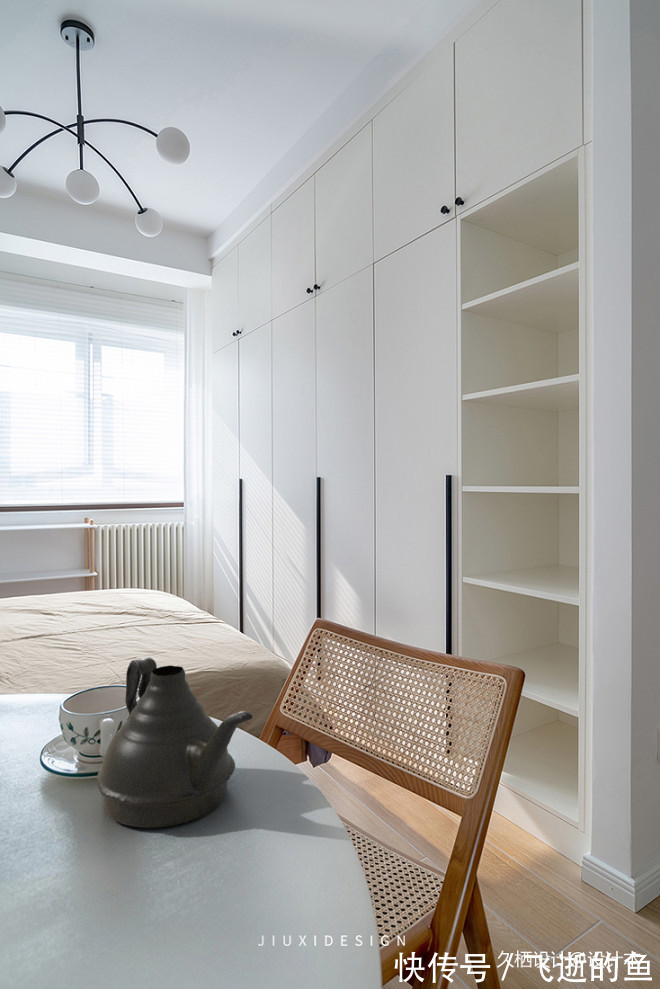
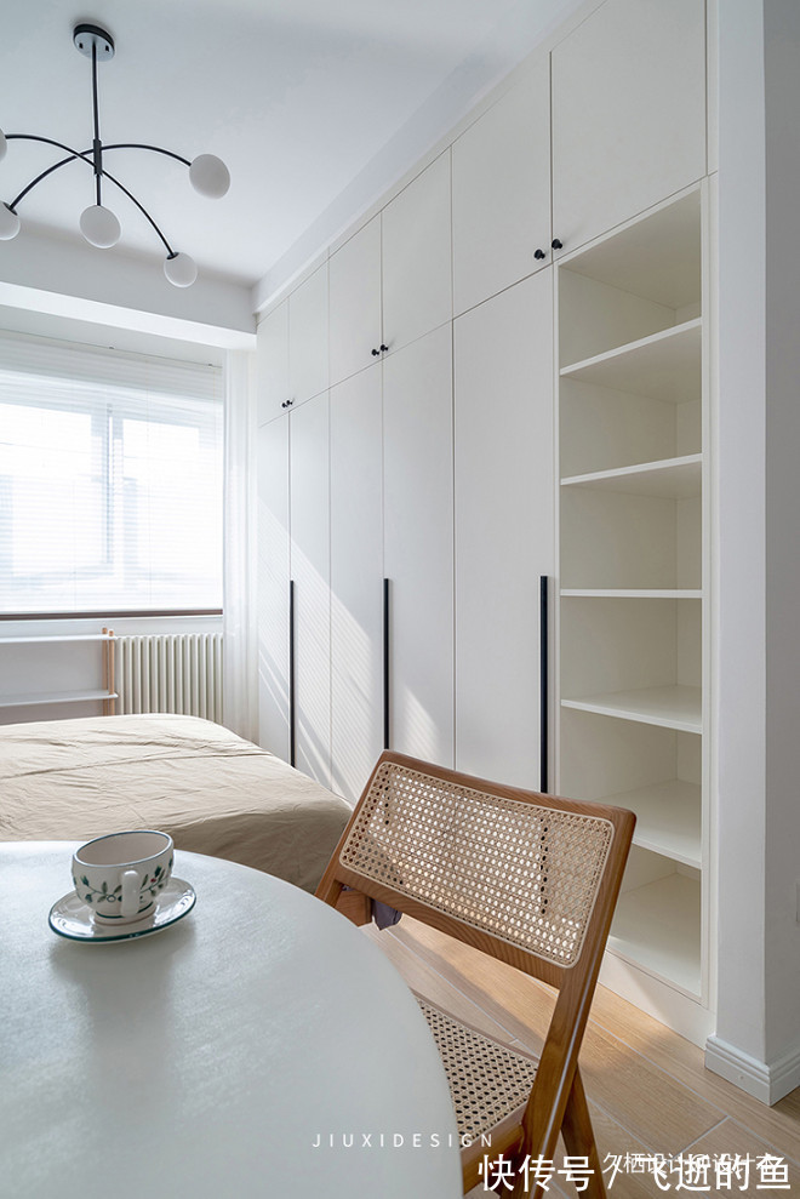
- teapot (179, 740)
